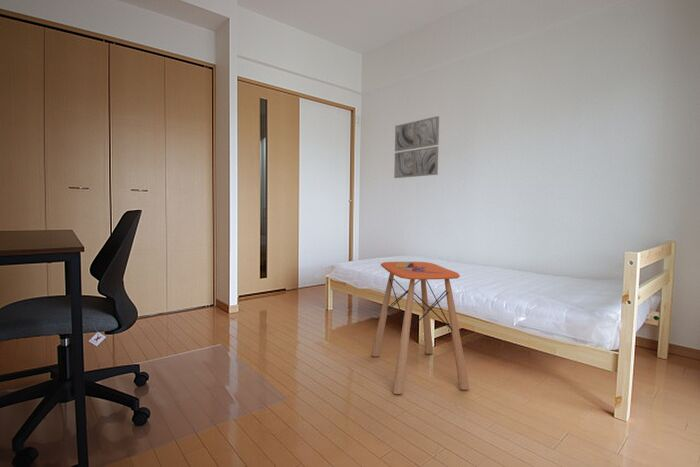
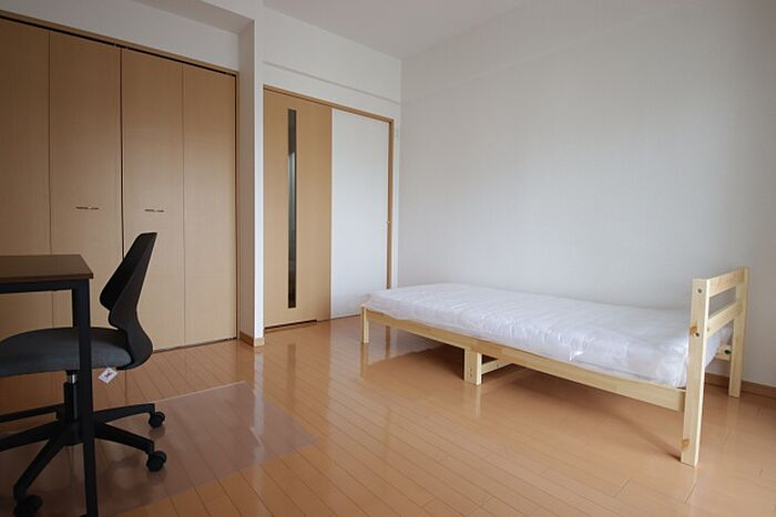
- side table (418, 320)
- wall art (415, 148)
